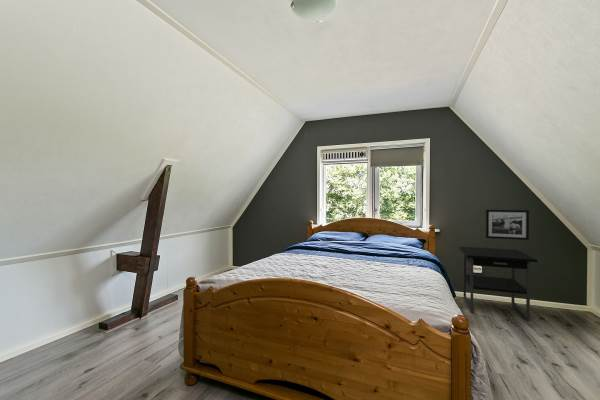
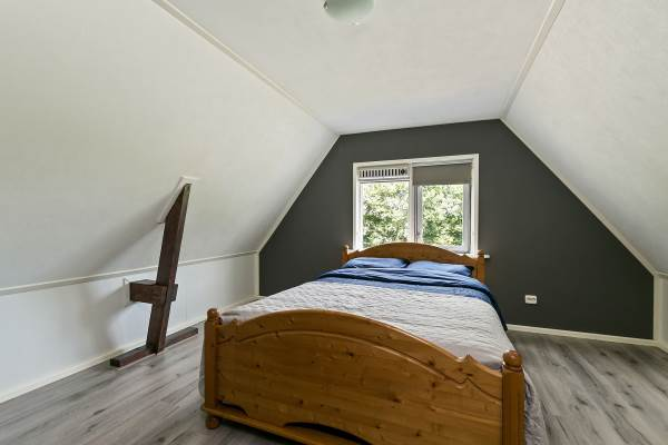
- nightstand (493, 280)
- picture frame (506, 224)
